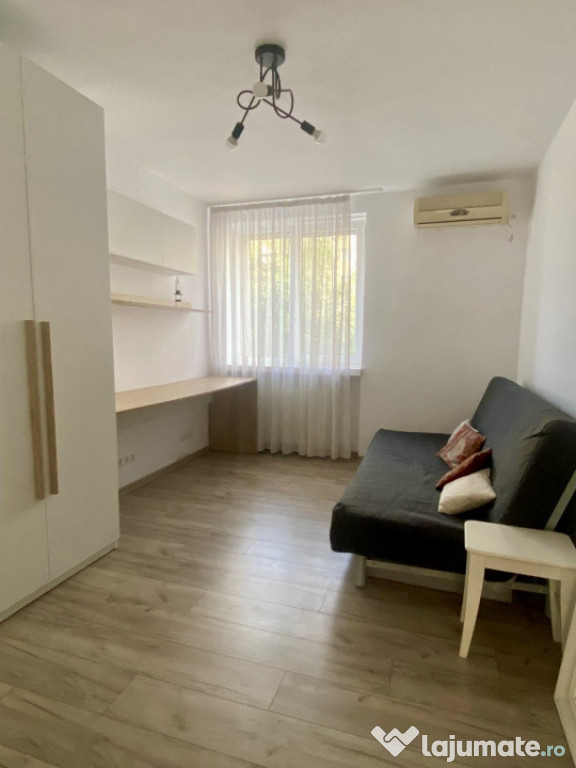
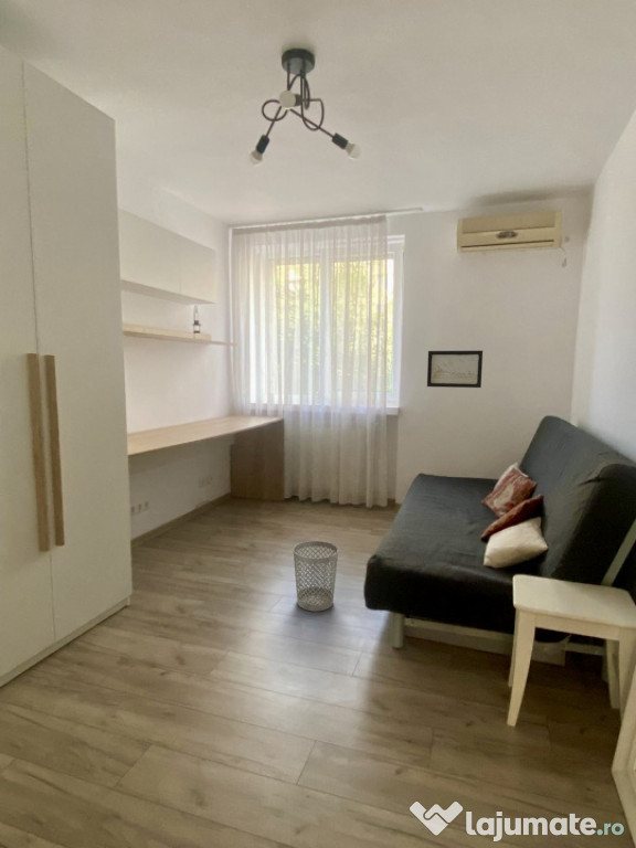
+ wall art (454, 369)
+ wastebasket (315, 575)
